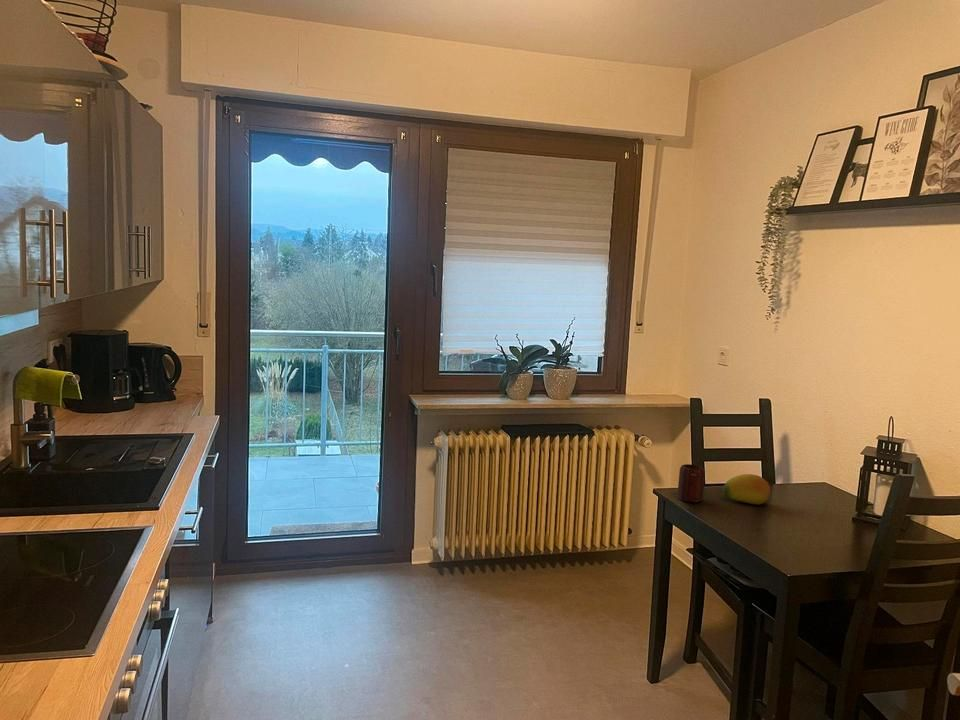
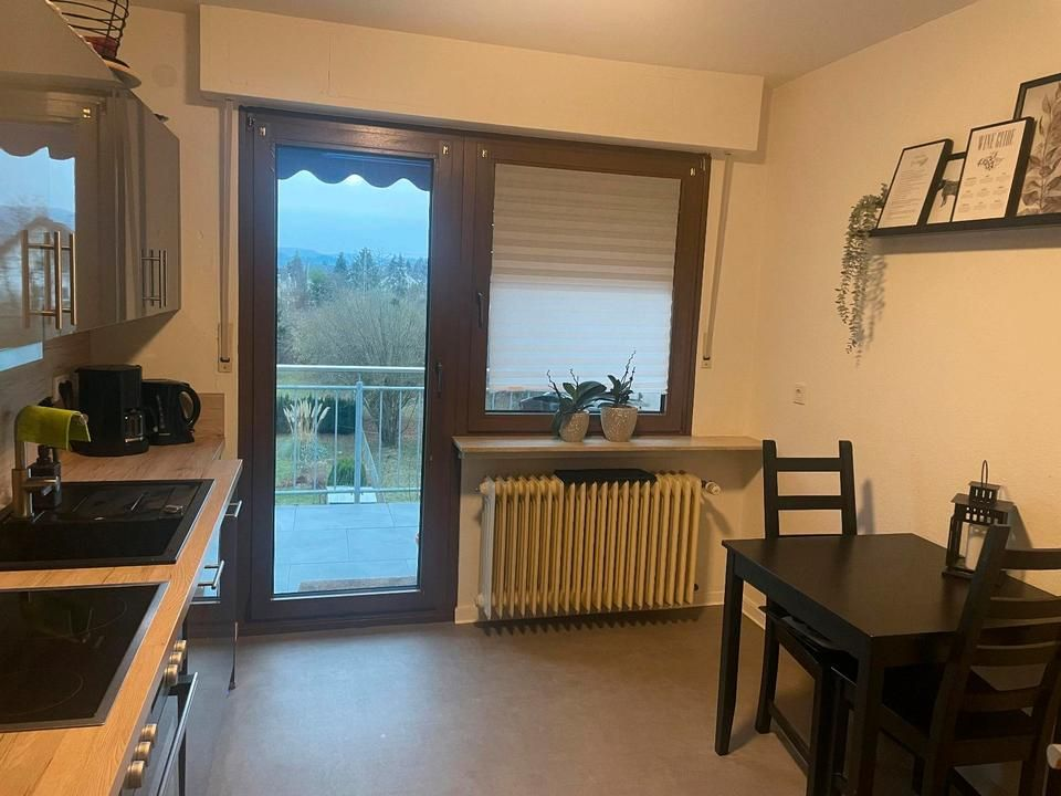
- fruit (746, 488)
- mug (690, 484)
